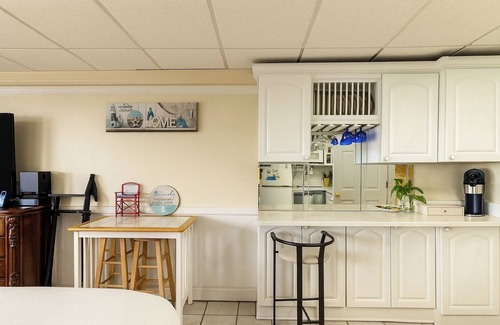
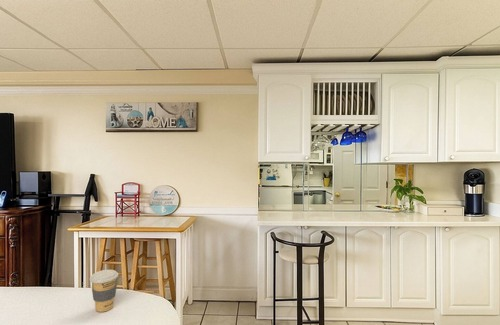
+ coffee cup (104, 290)
